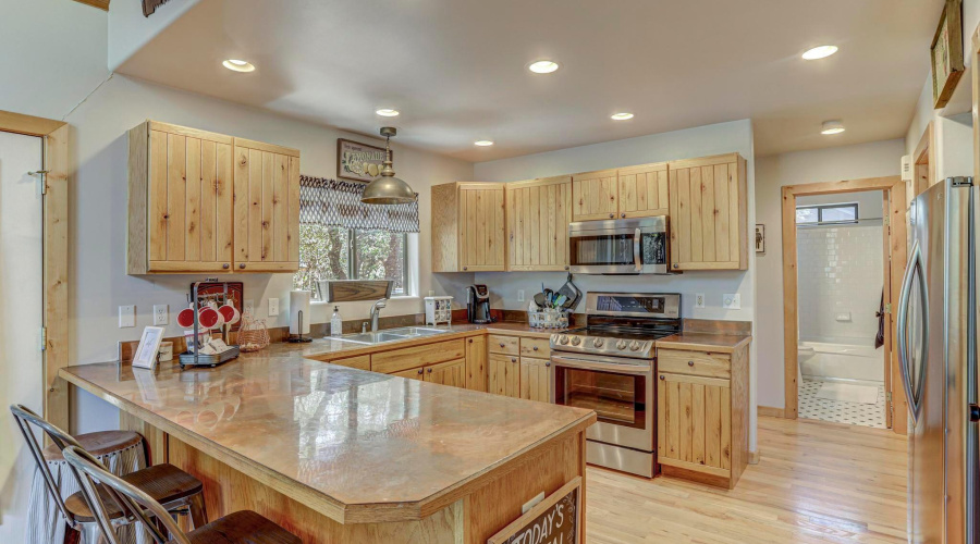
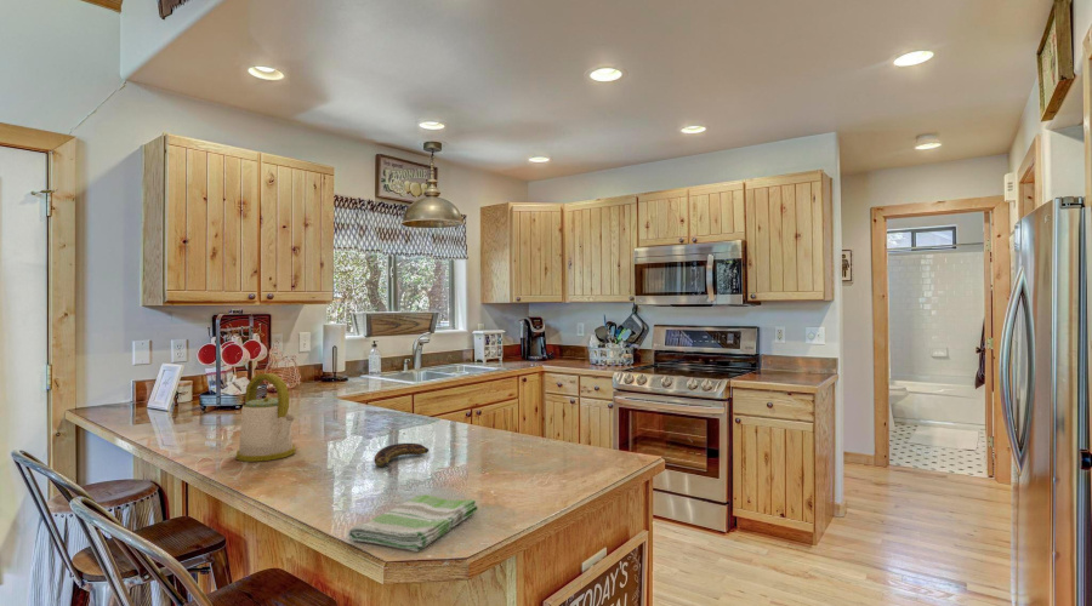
+ banana (398, 453)
+ kettle (269, 413)
+ dish towel (416, 516)
